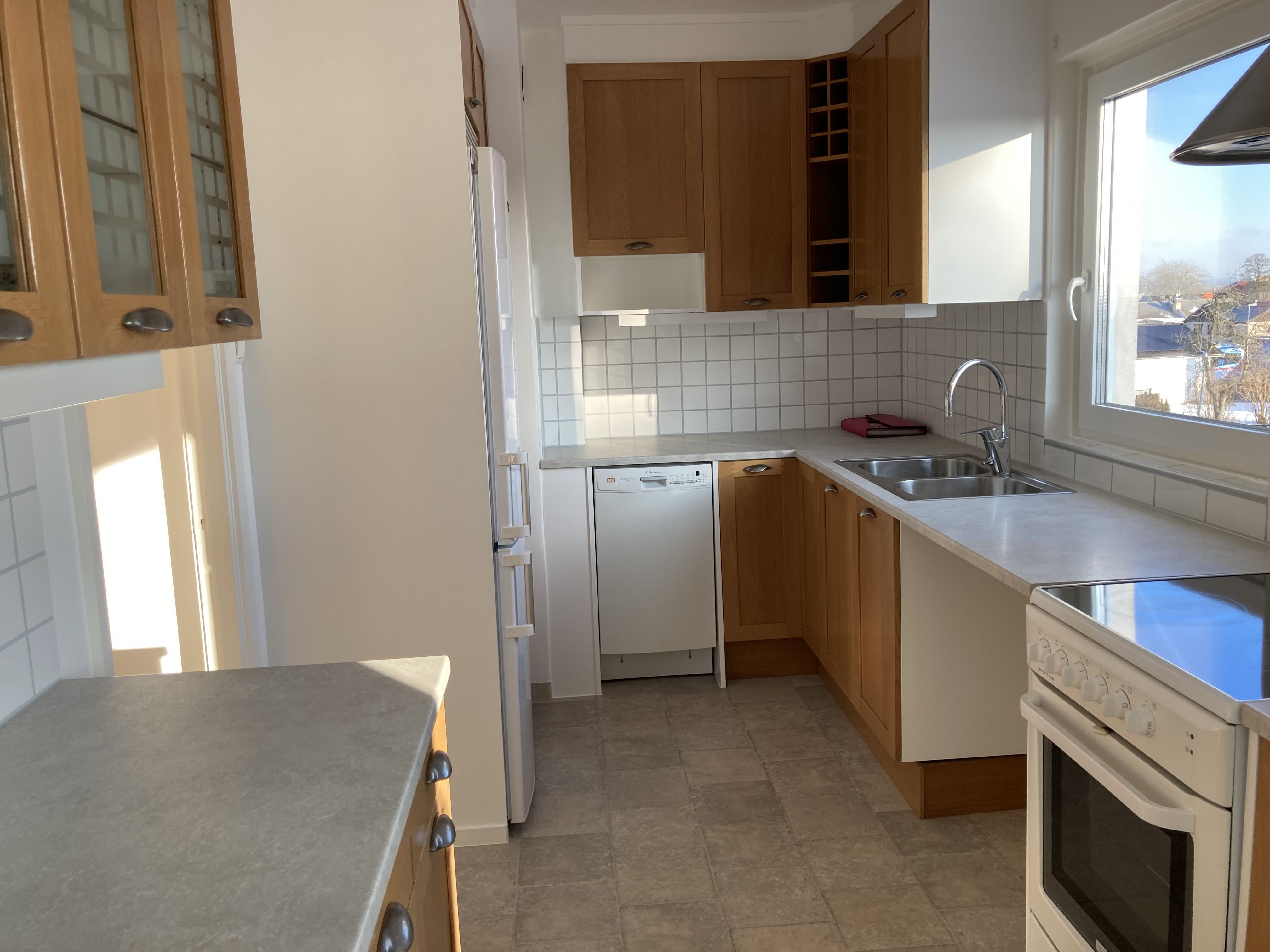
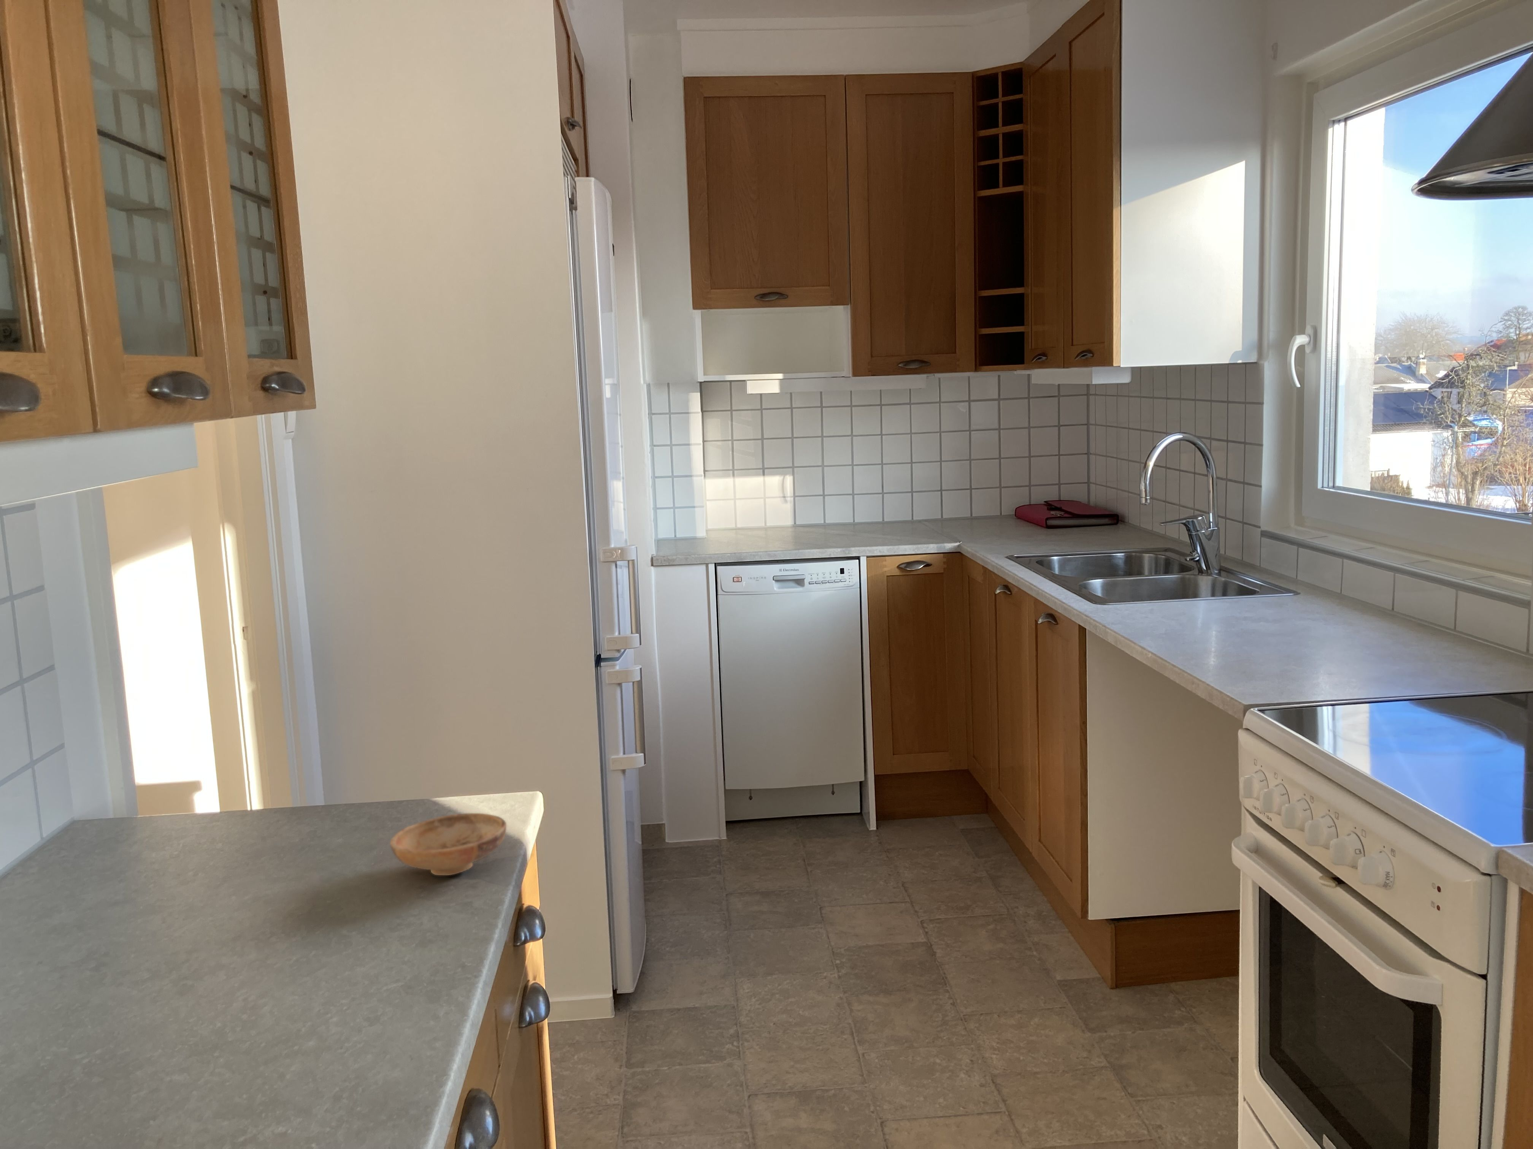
+ bowl (450, 850)
